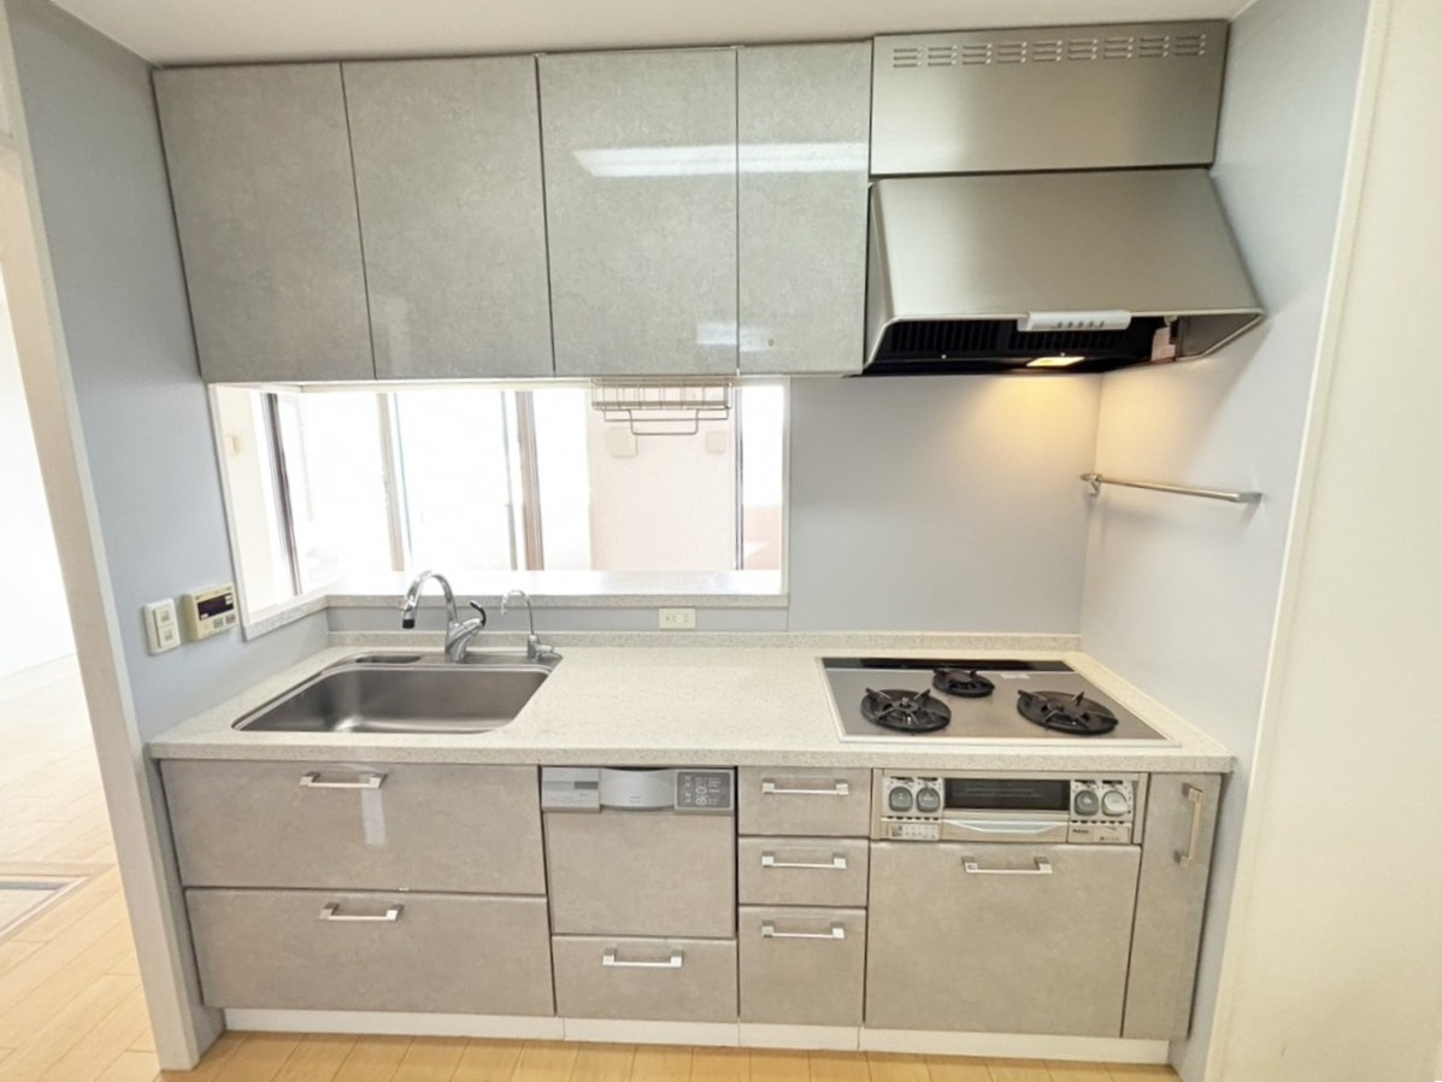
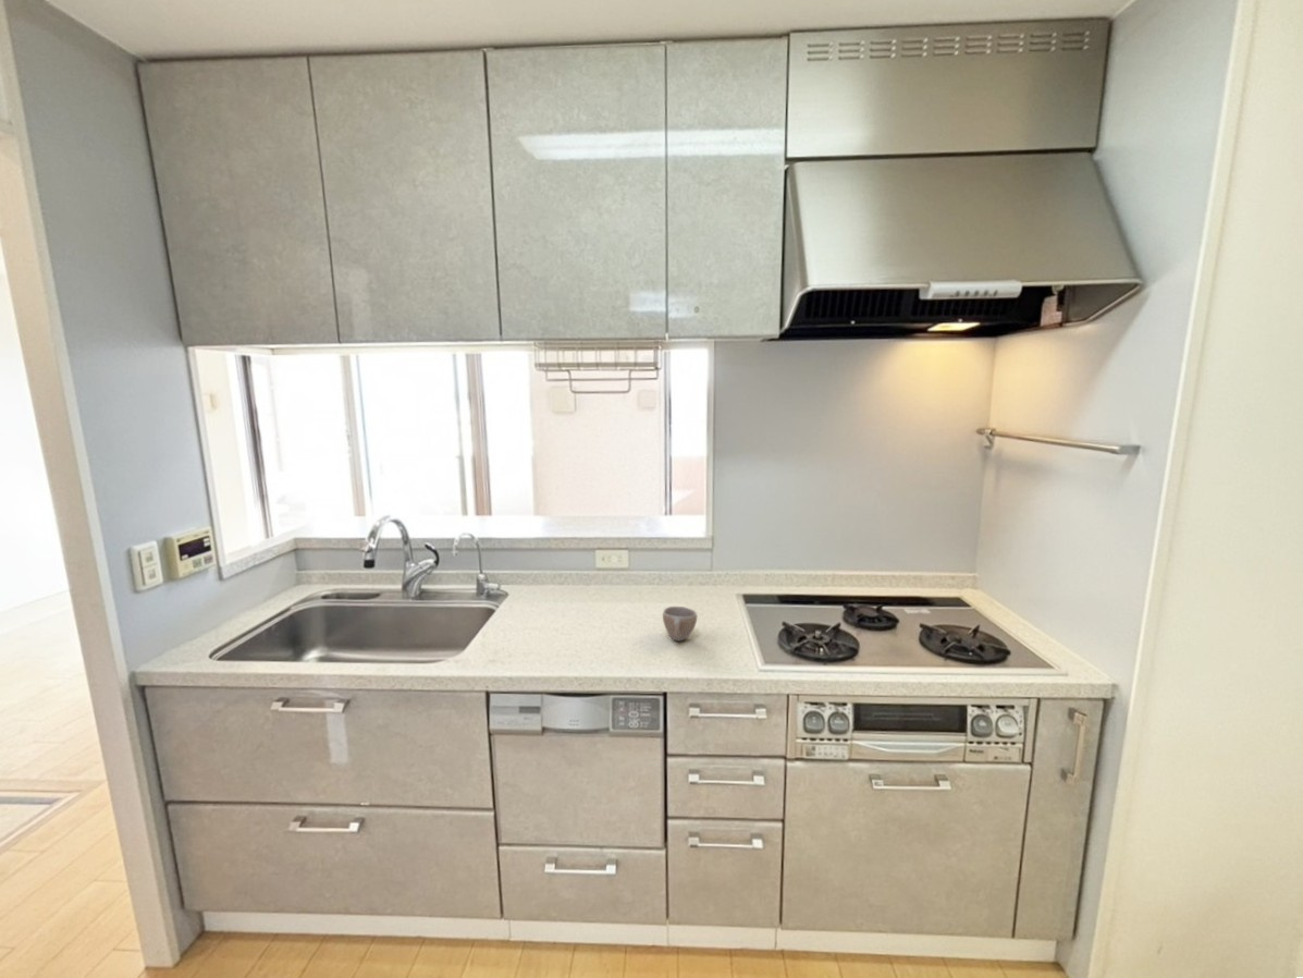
+ cup (679, 626)
